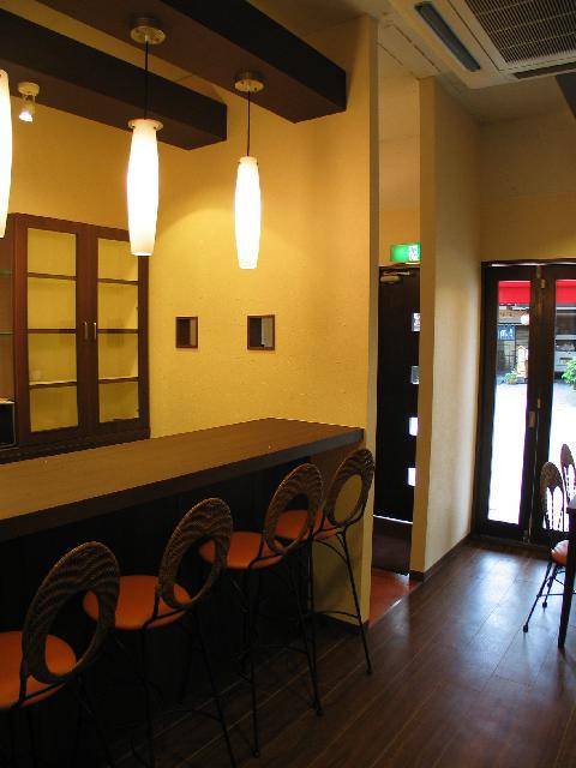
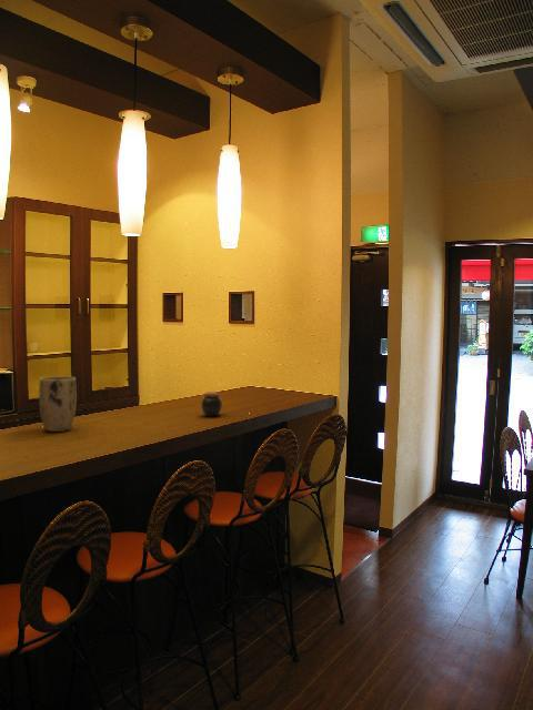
+ plant pot (58, 403)
+ jar (211, 404)
